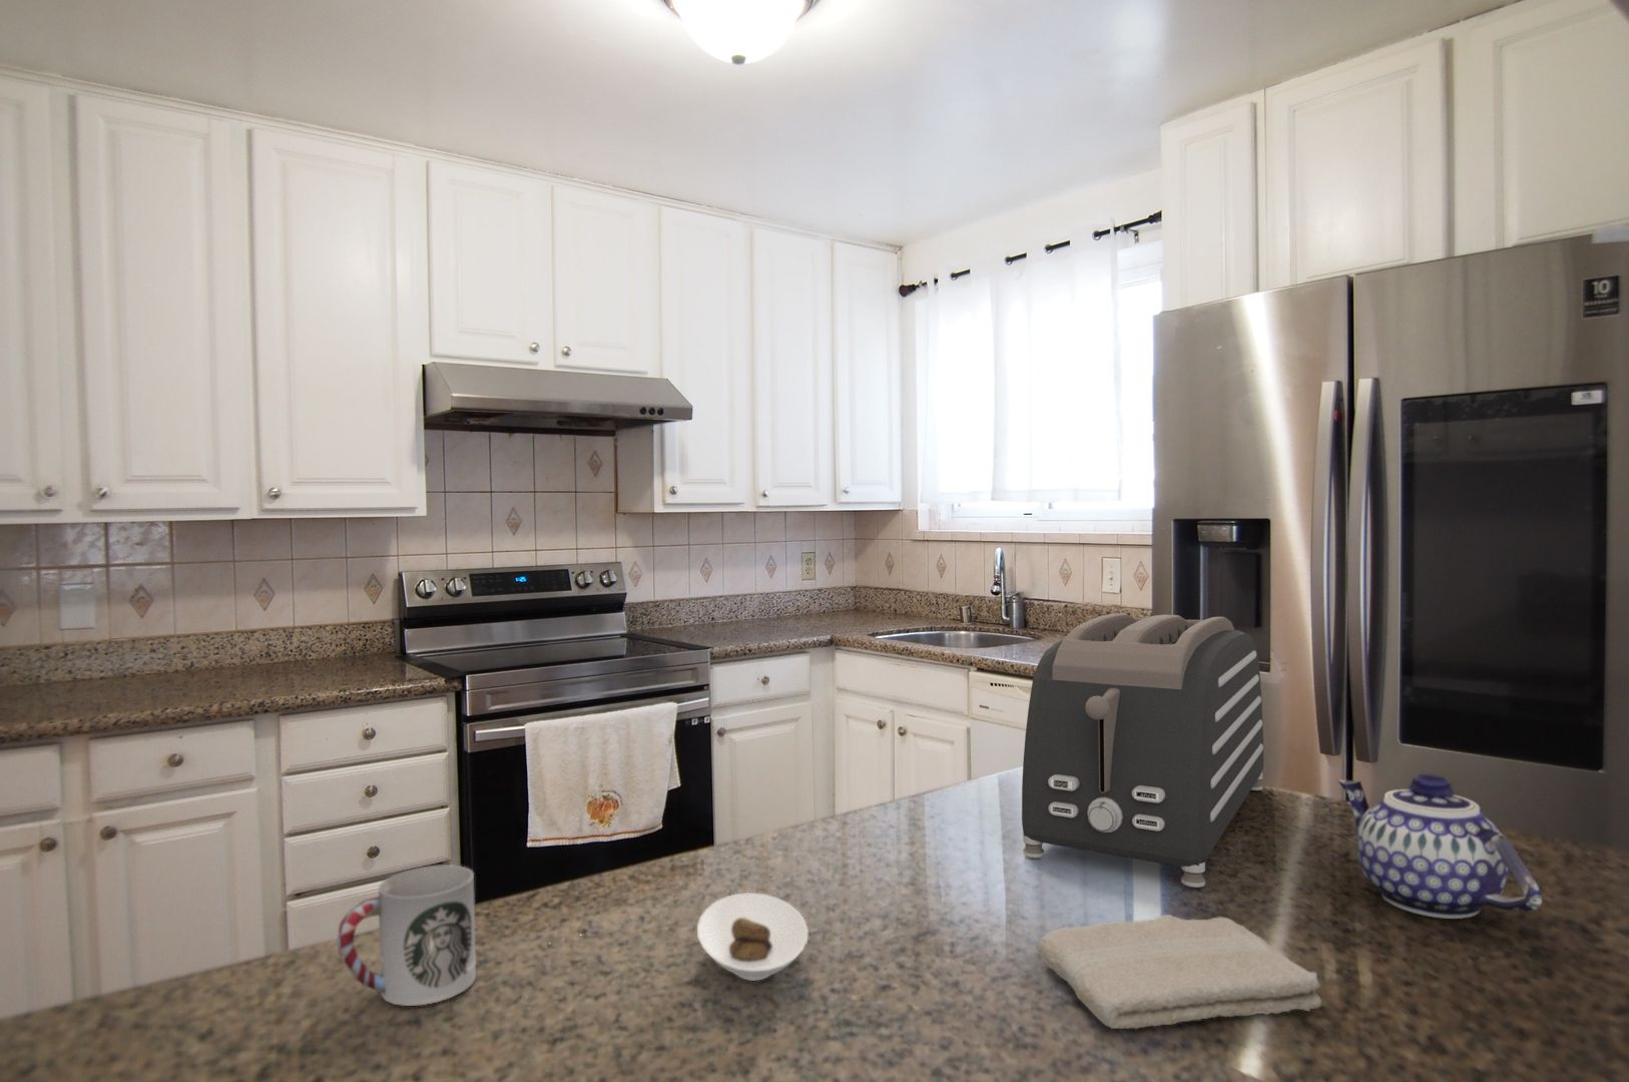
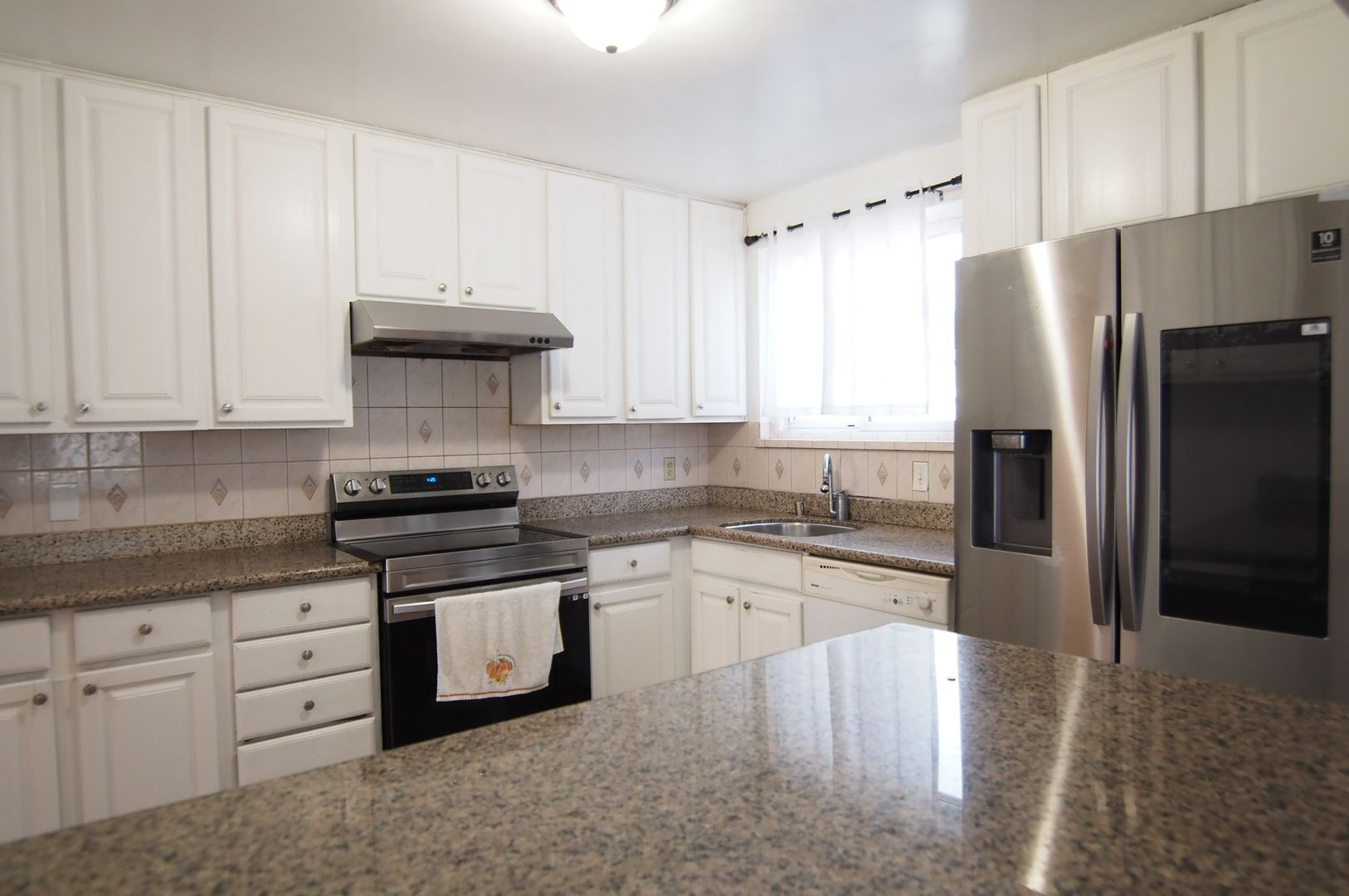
- saucer (752, 941)
- cup (408, 938)
- teapot (1427, 838)
- toaster (1150, 721)
- washcloth (1175, 966)
